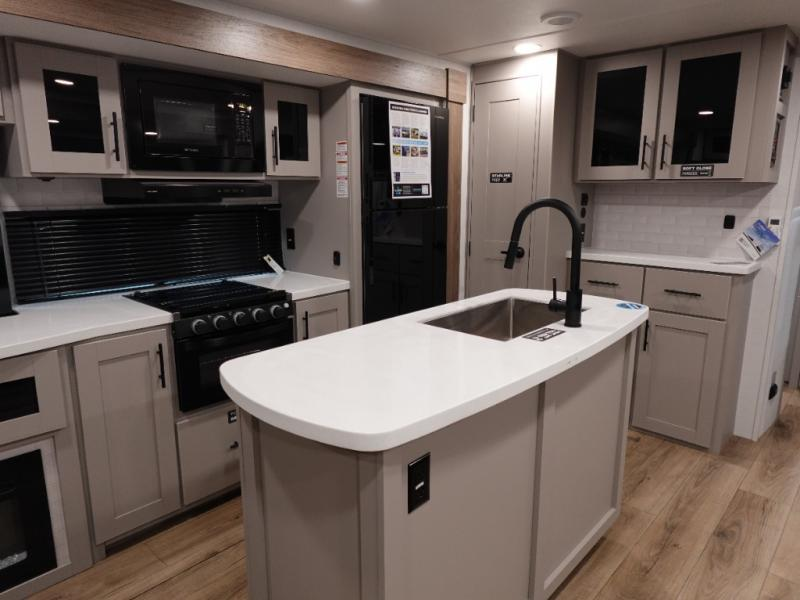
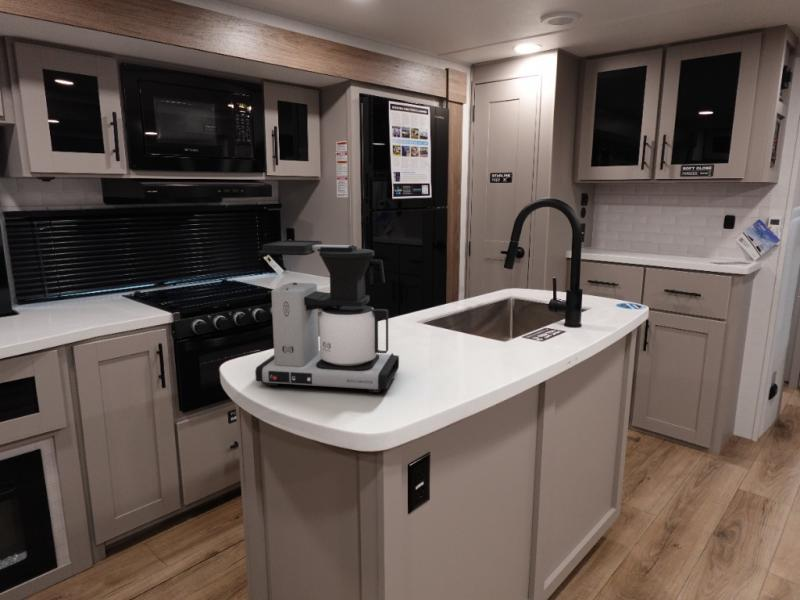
+ coffee maker (328, 313)
